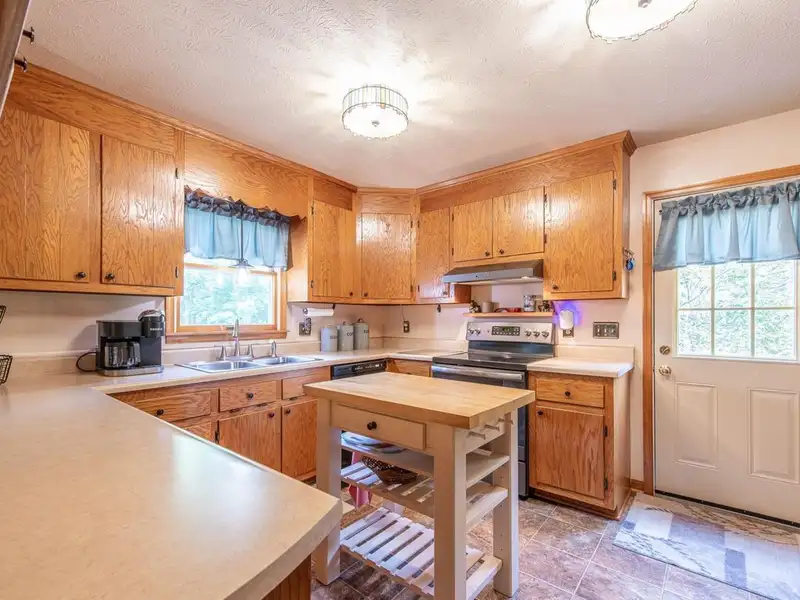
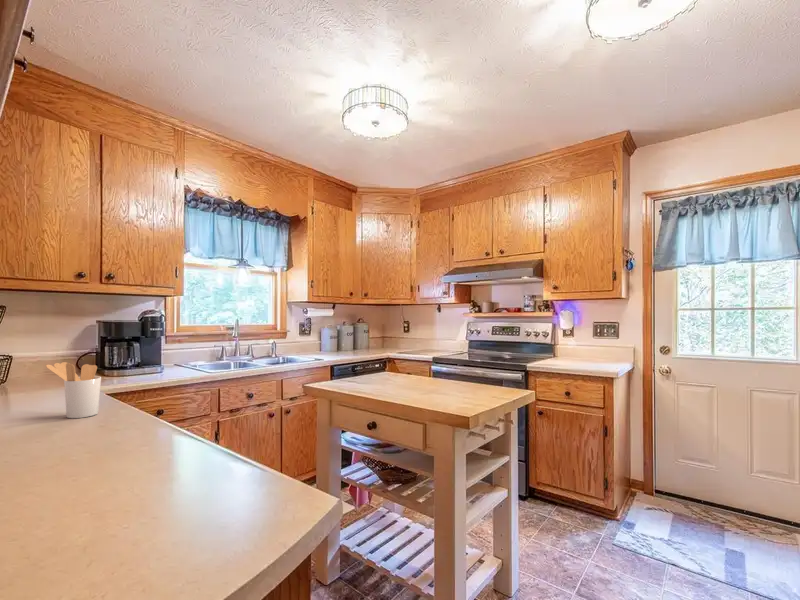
+ utensil holder (74, 387)
